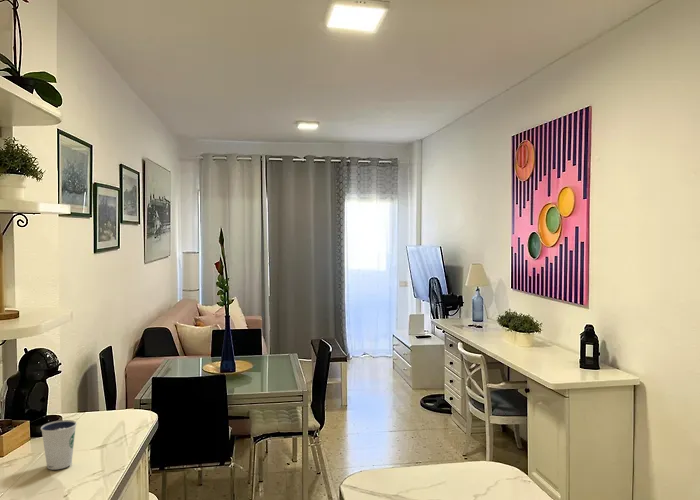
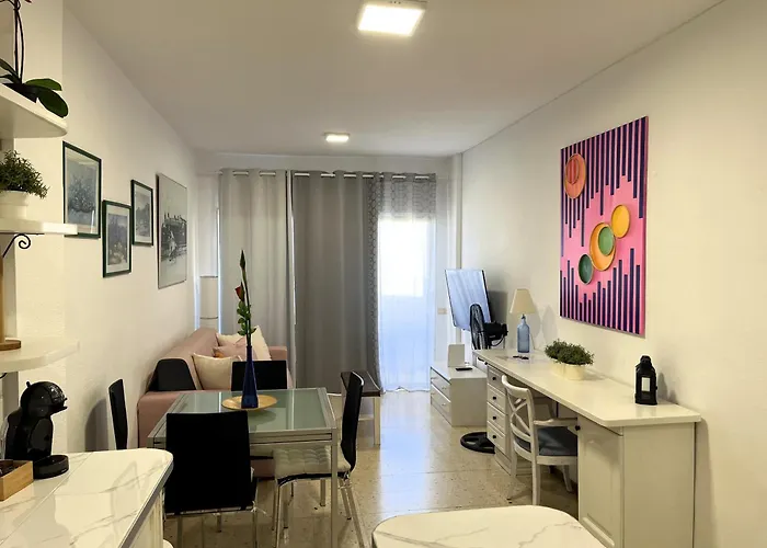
- dixie cup (59, 445)
